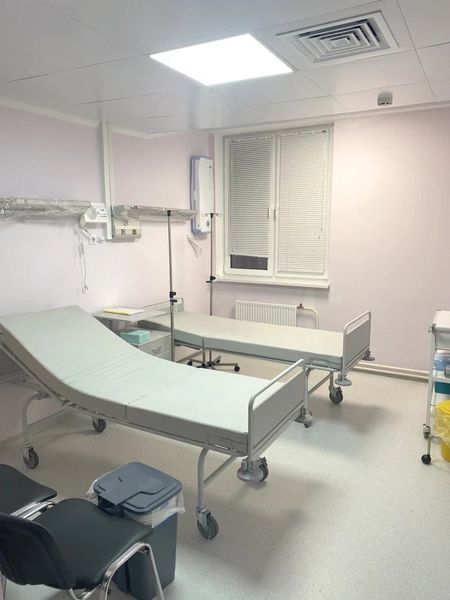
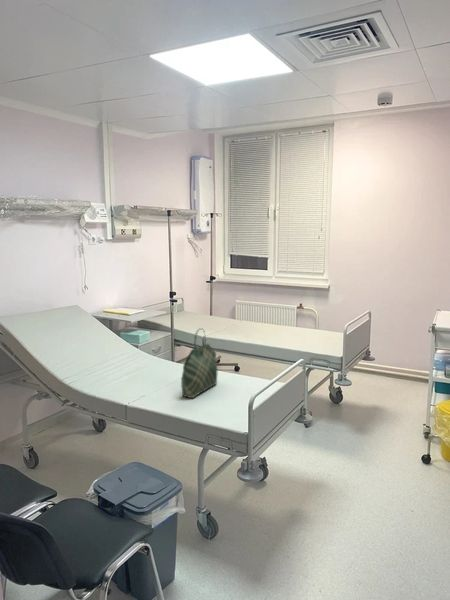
+ tote bag (200, 359)
